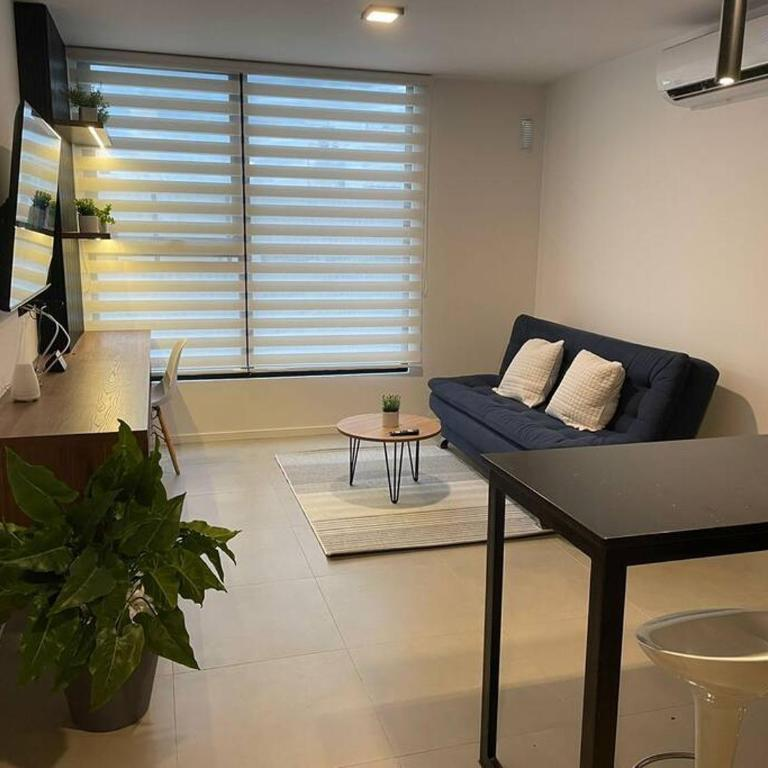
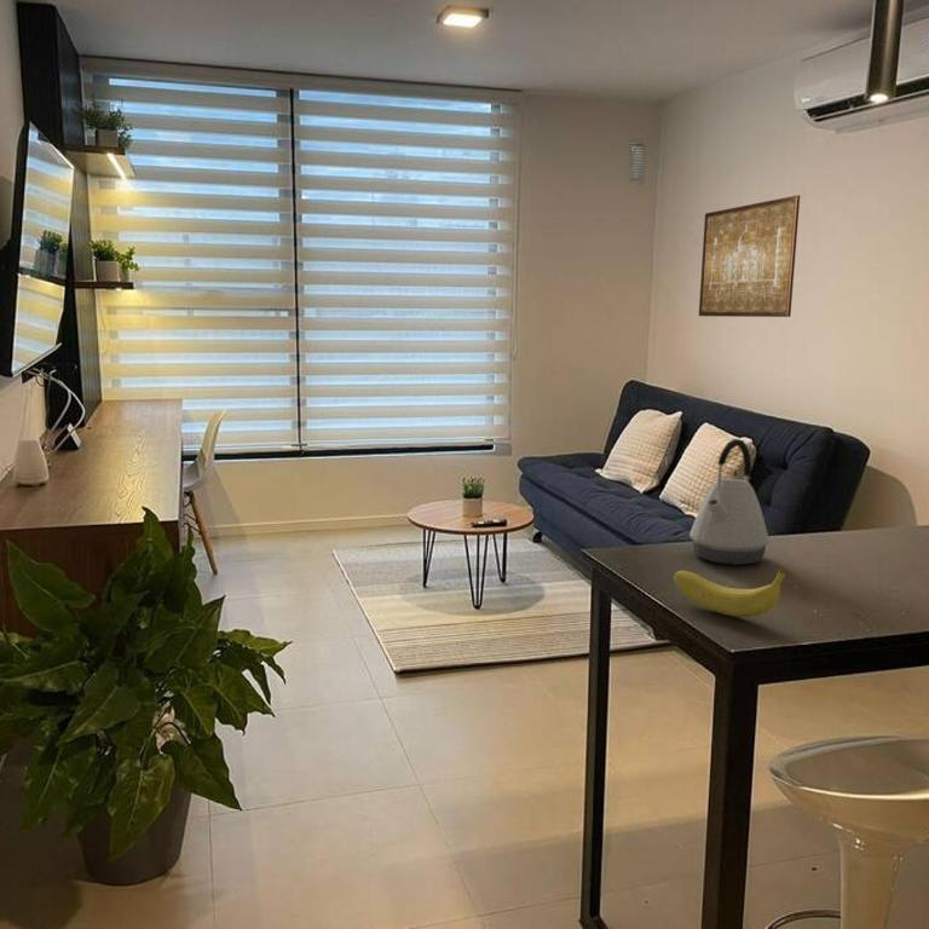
+ fruit (725, 587)
+ wall art (744, 261)
+ kettle (729, 498)
